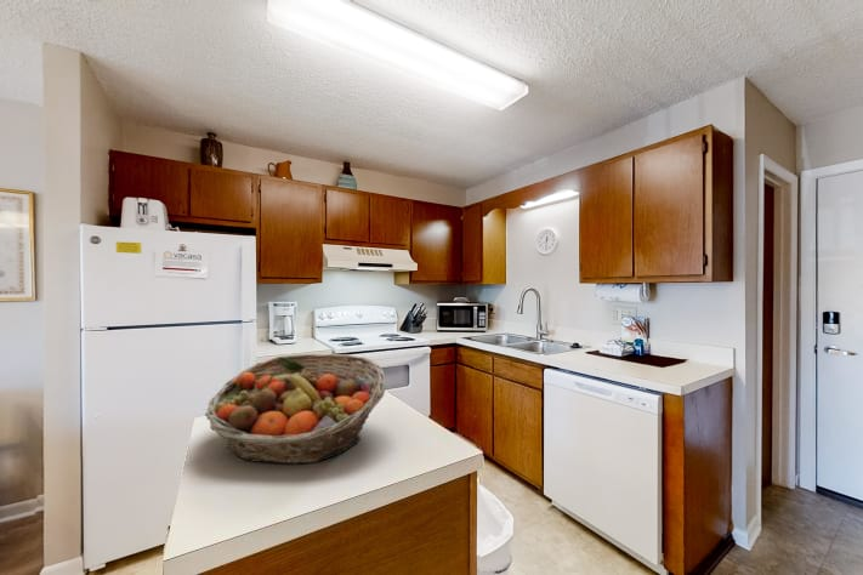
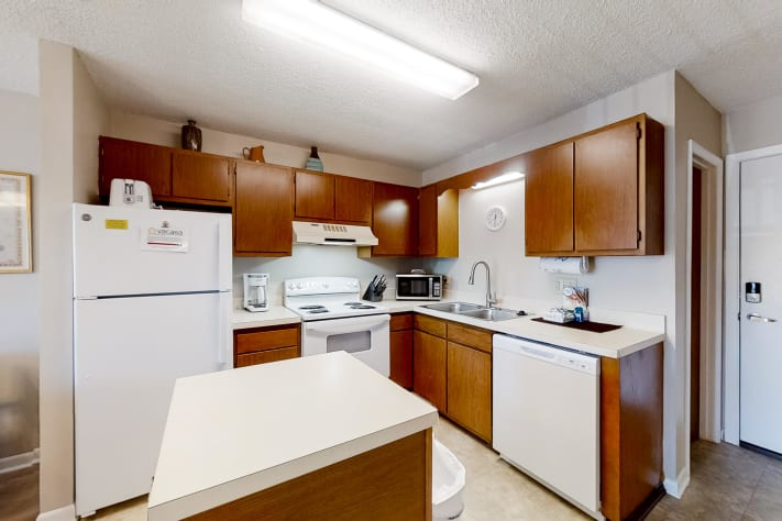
- fruit basket (301, 400)
